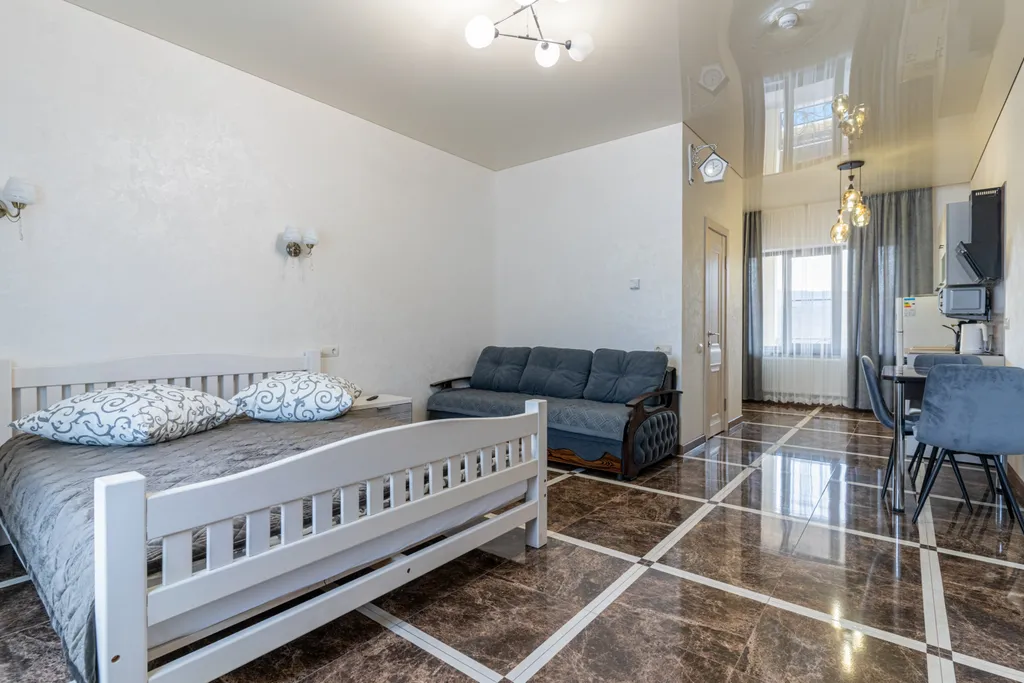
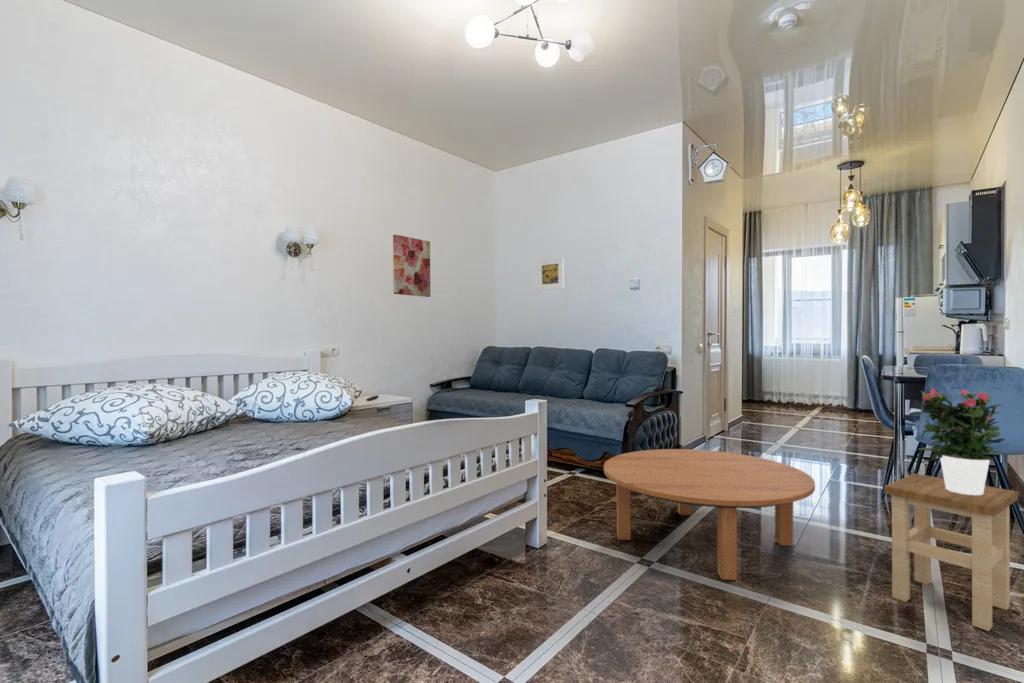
+ stool (950, 542)
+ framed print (550, 274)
+ wall art (412, 266)
+ coffee table (702, 505)
+ potted flower (960, 439)
